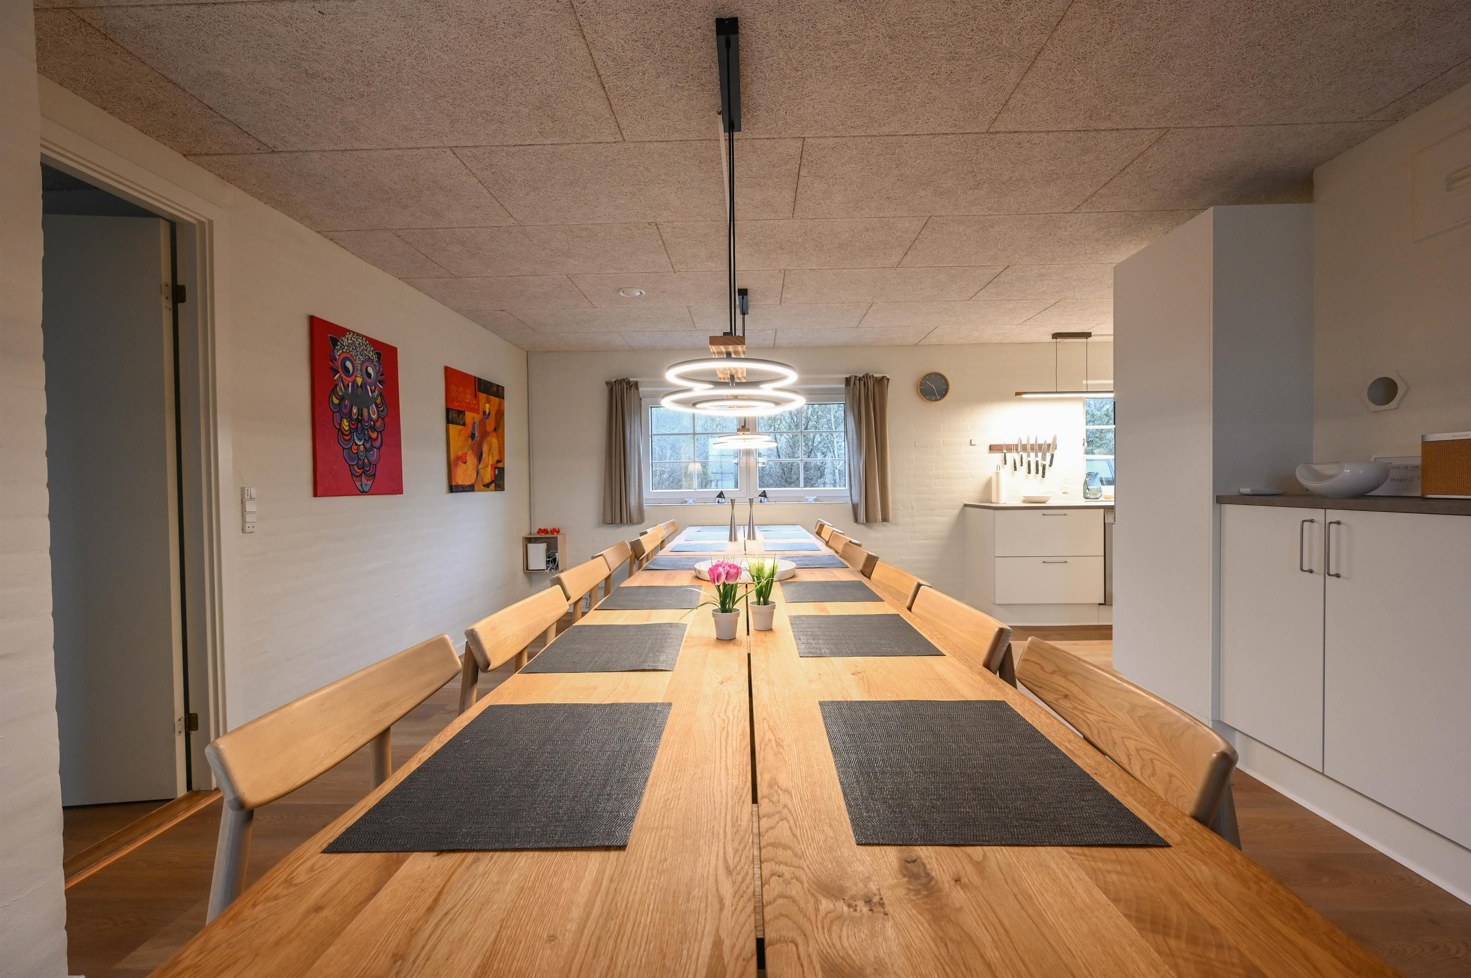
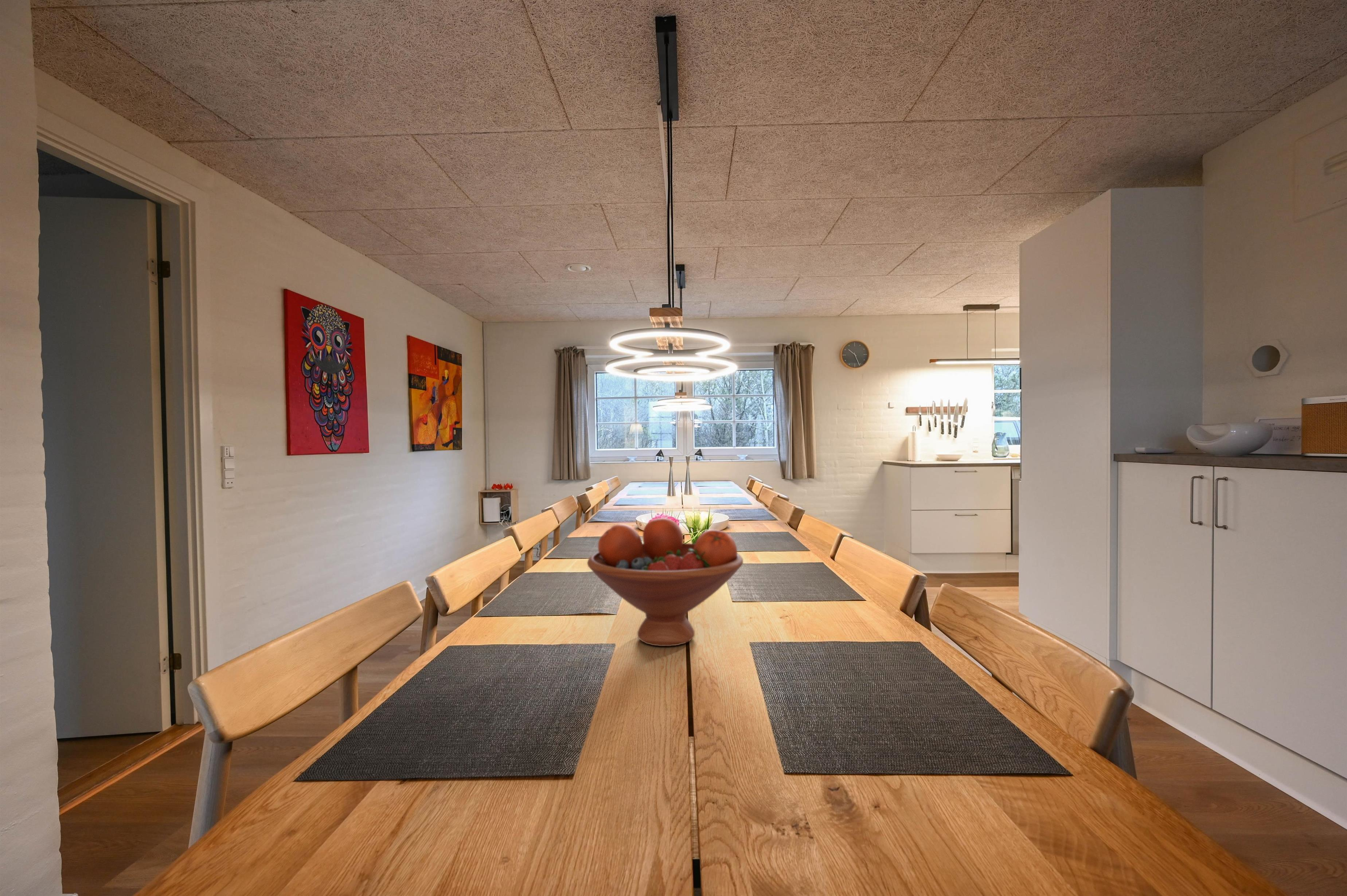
+ fruit bowl (665, 581)
